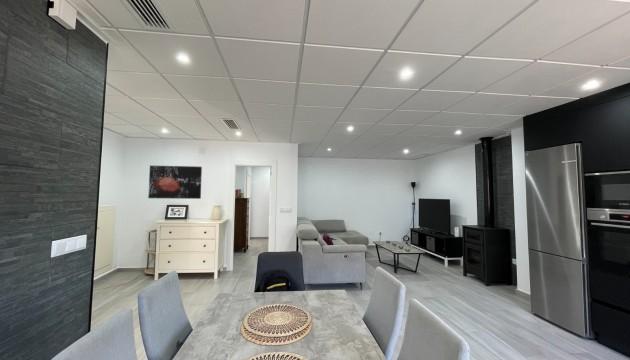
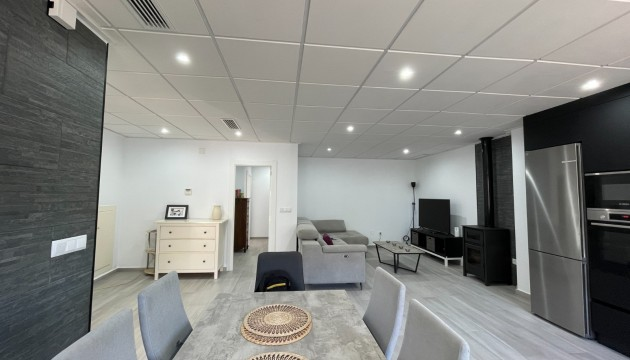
- wall art (175, 182)
